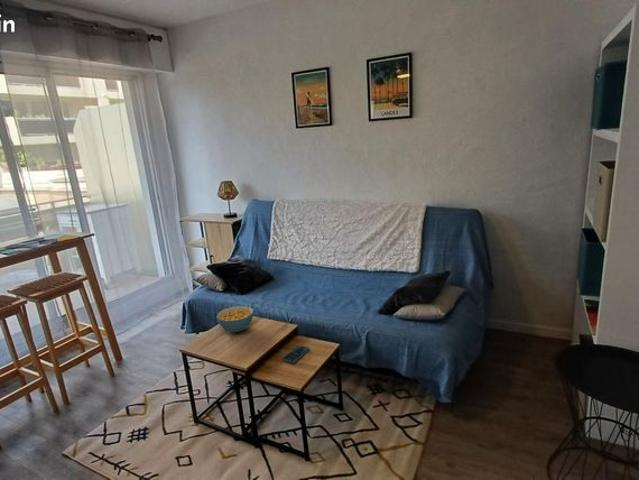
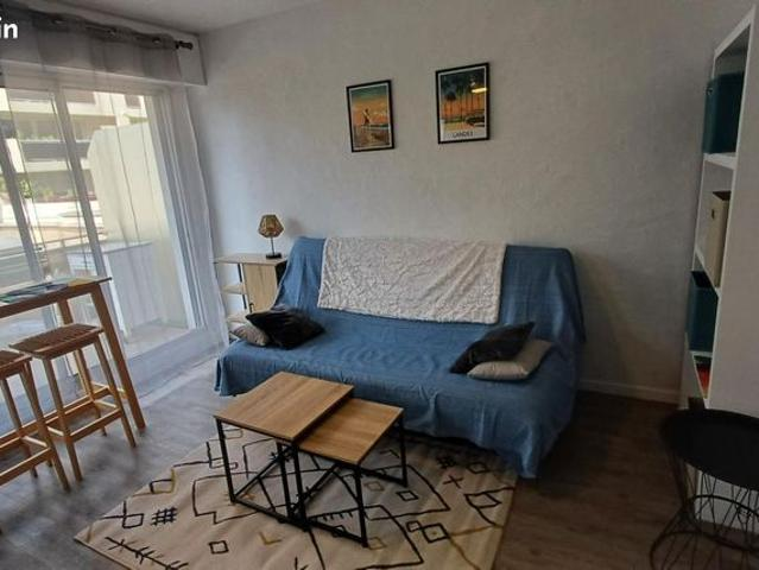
- smartphone (296, 354)
- cereal bowl (236, 321)
